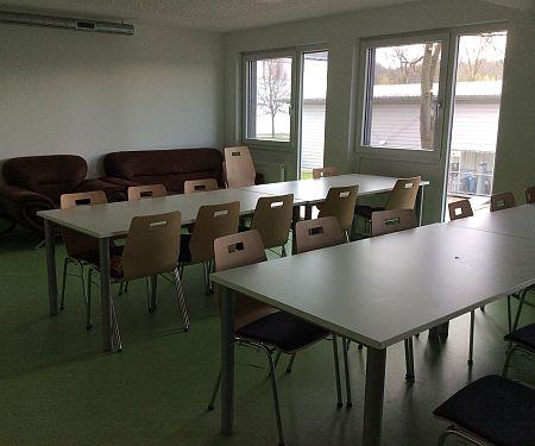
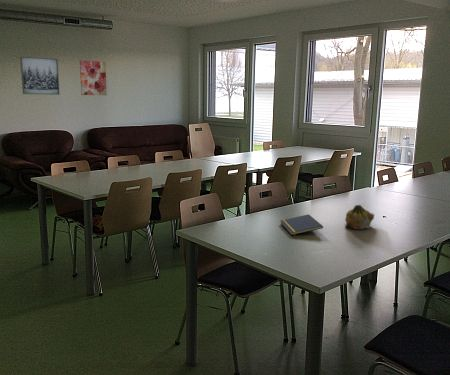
+ fruit (360, 214)
+ notepad (300, 224)
+ wall art (93, 78)
+ wall art (40, 76)
